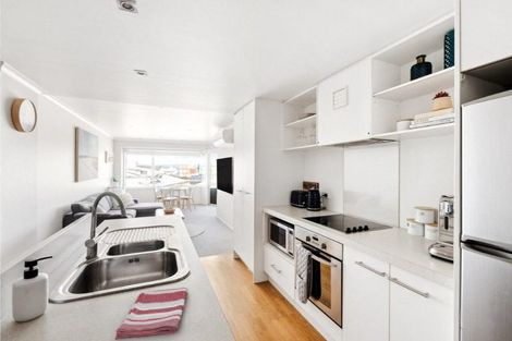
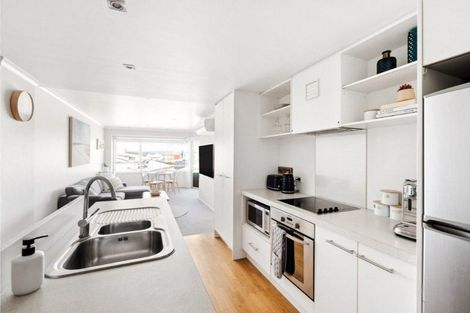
- dish towel (157, 307)
